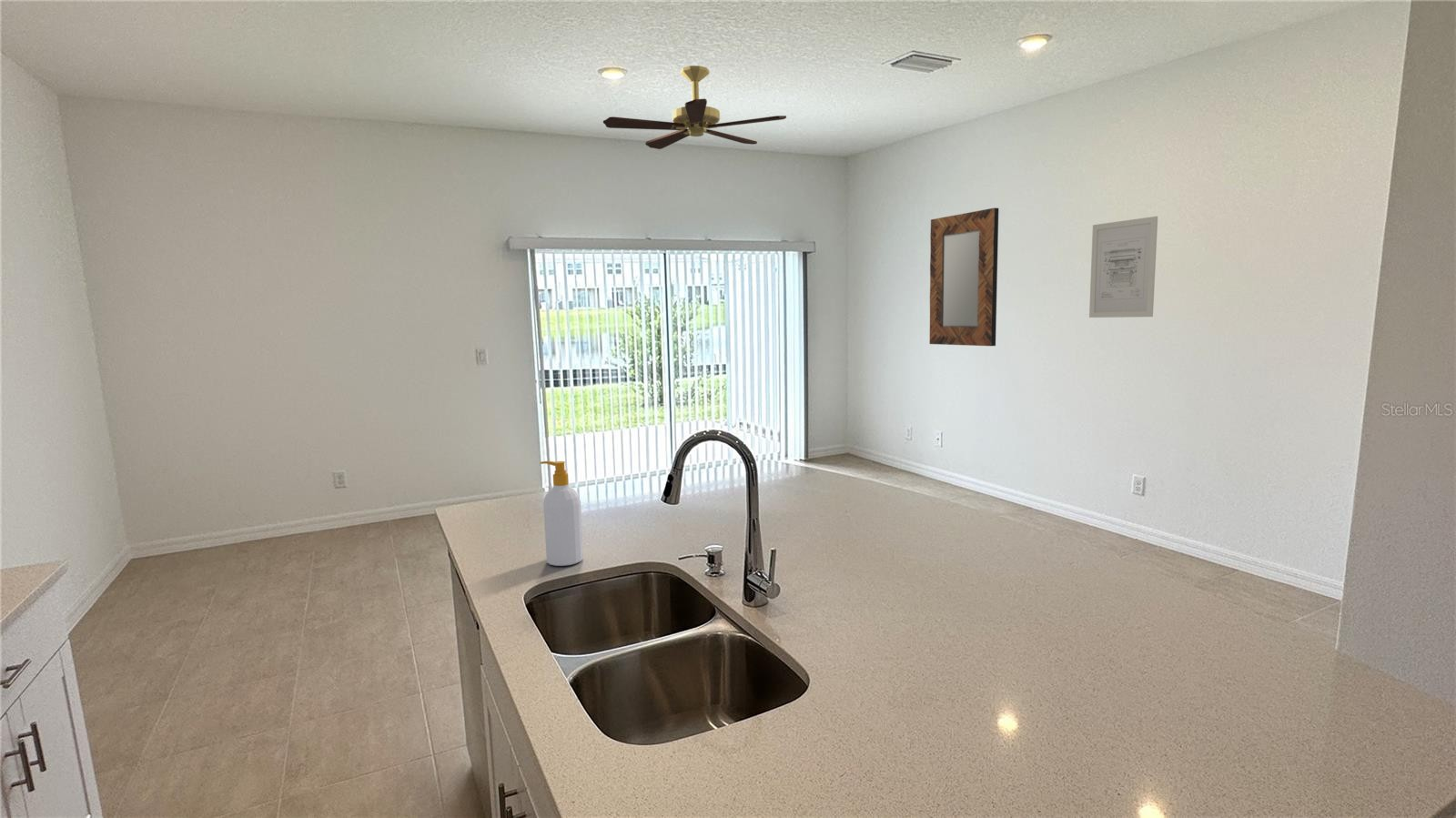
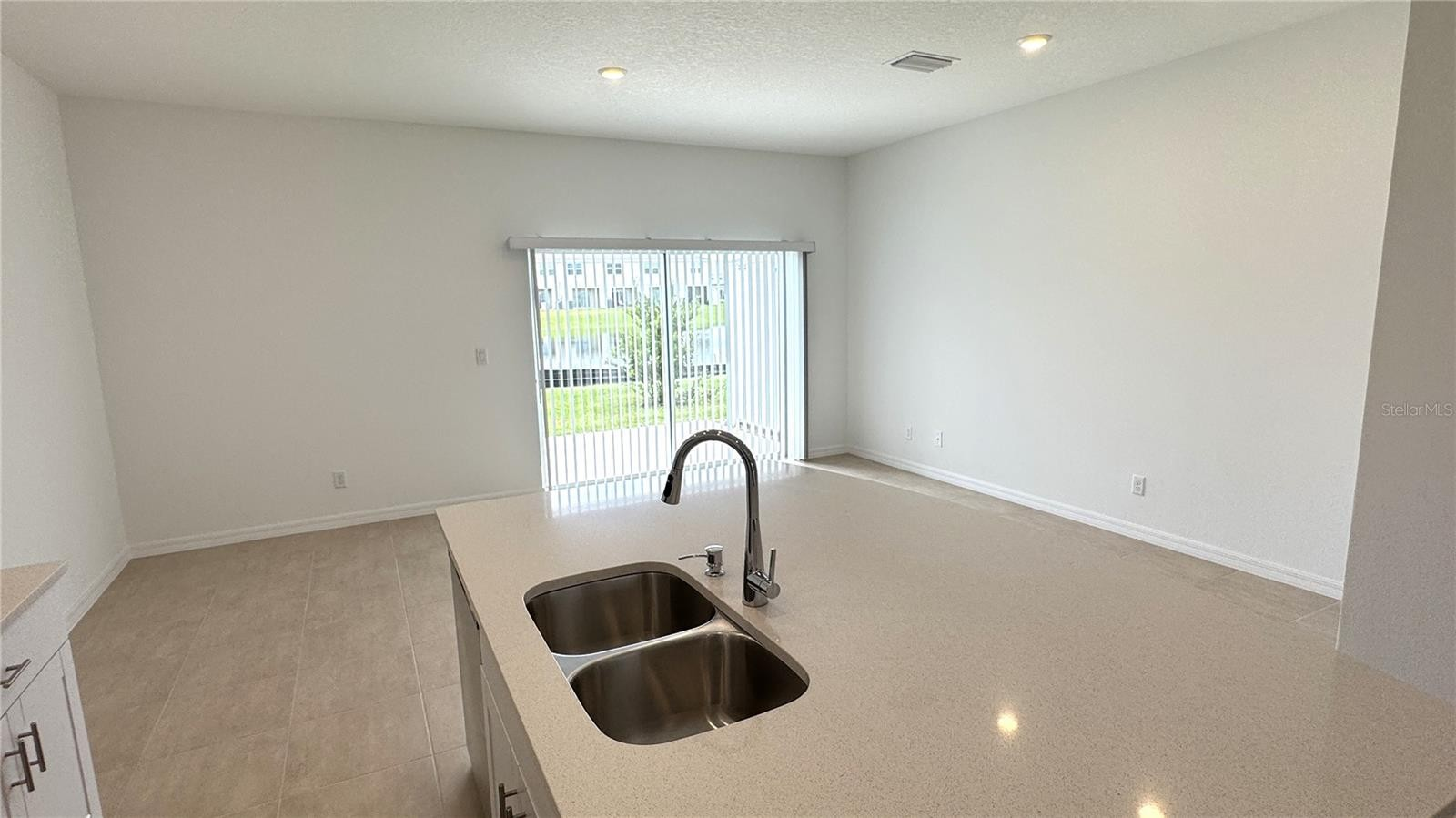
- wall art (1121, 269)
- home mirror (961, 280)
- ceiling fan (693, 100)
- soap bottle (561, 511)
